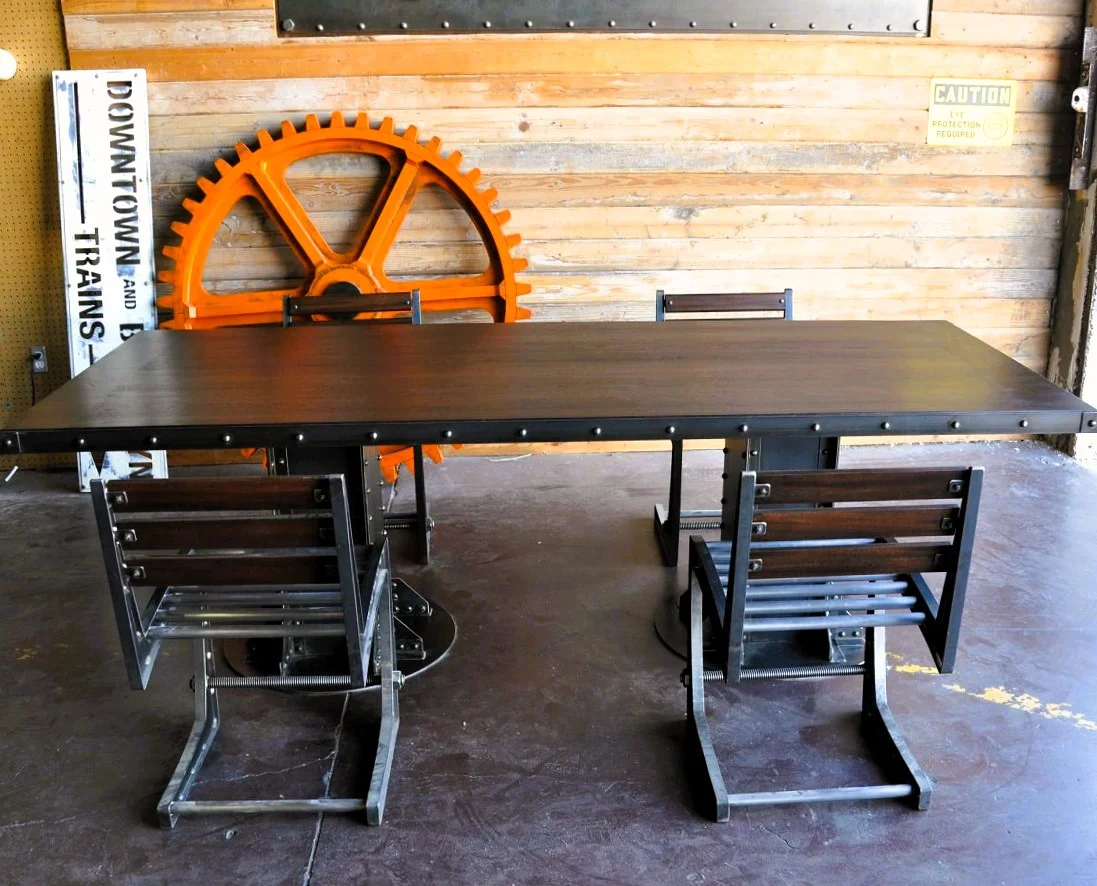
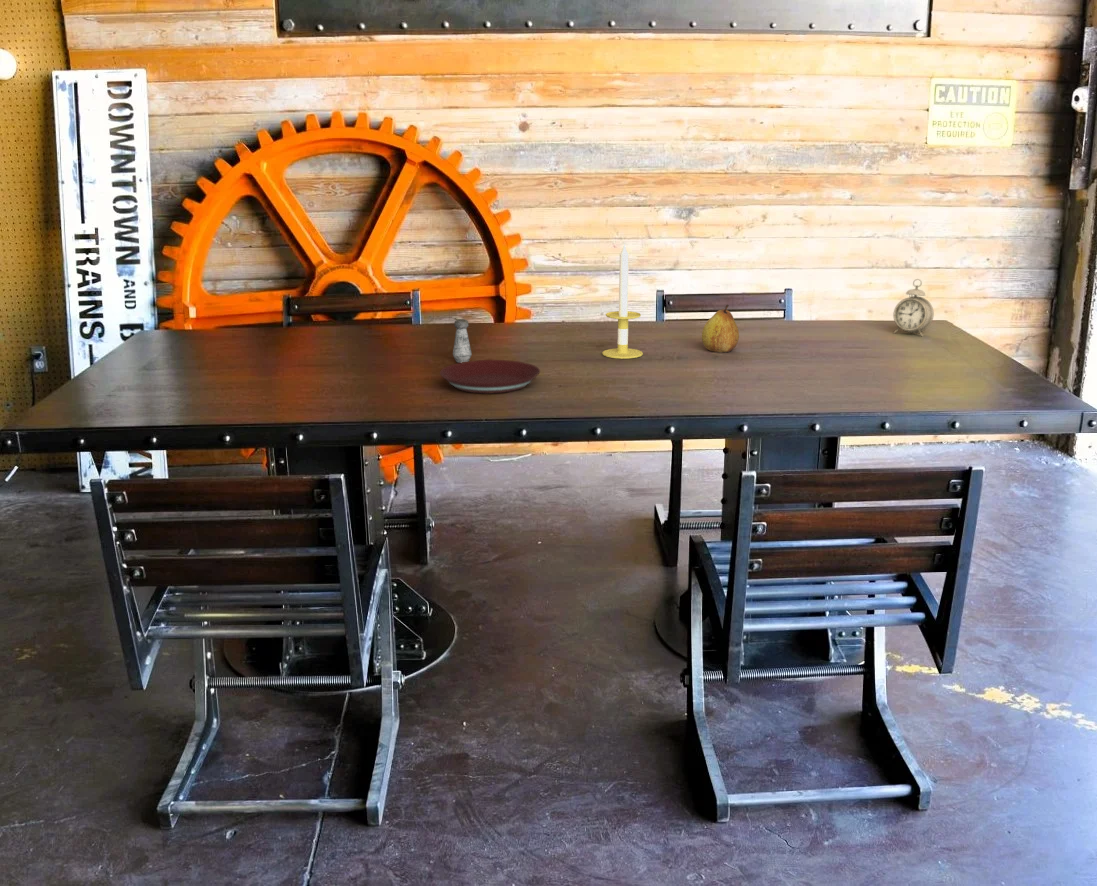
+ candle (623, 299)
+ fruit (720, 327)
+ salt shaker (461, 340)
+ alarm clock (913, 306)
+ plate (490, 377)
